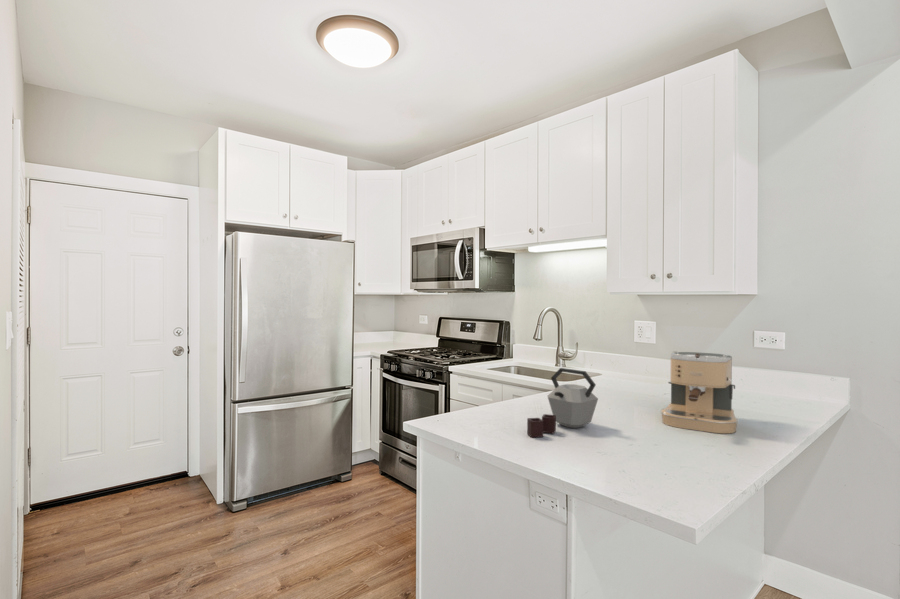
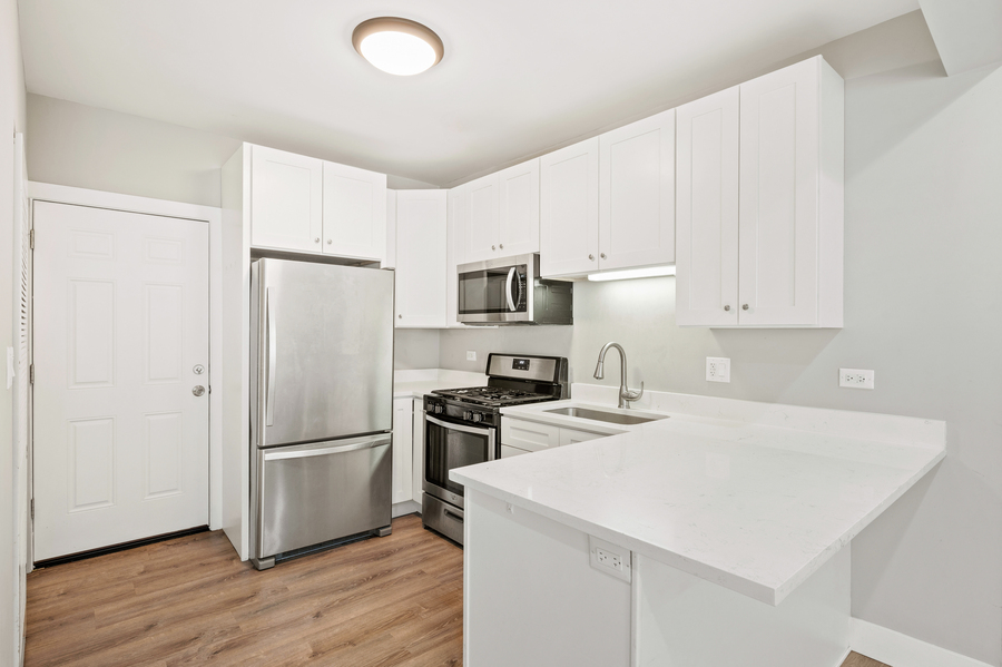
- coffee maker (698, 388)
- kettle (558, 400)
